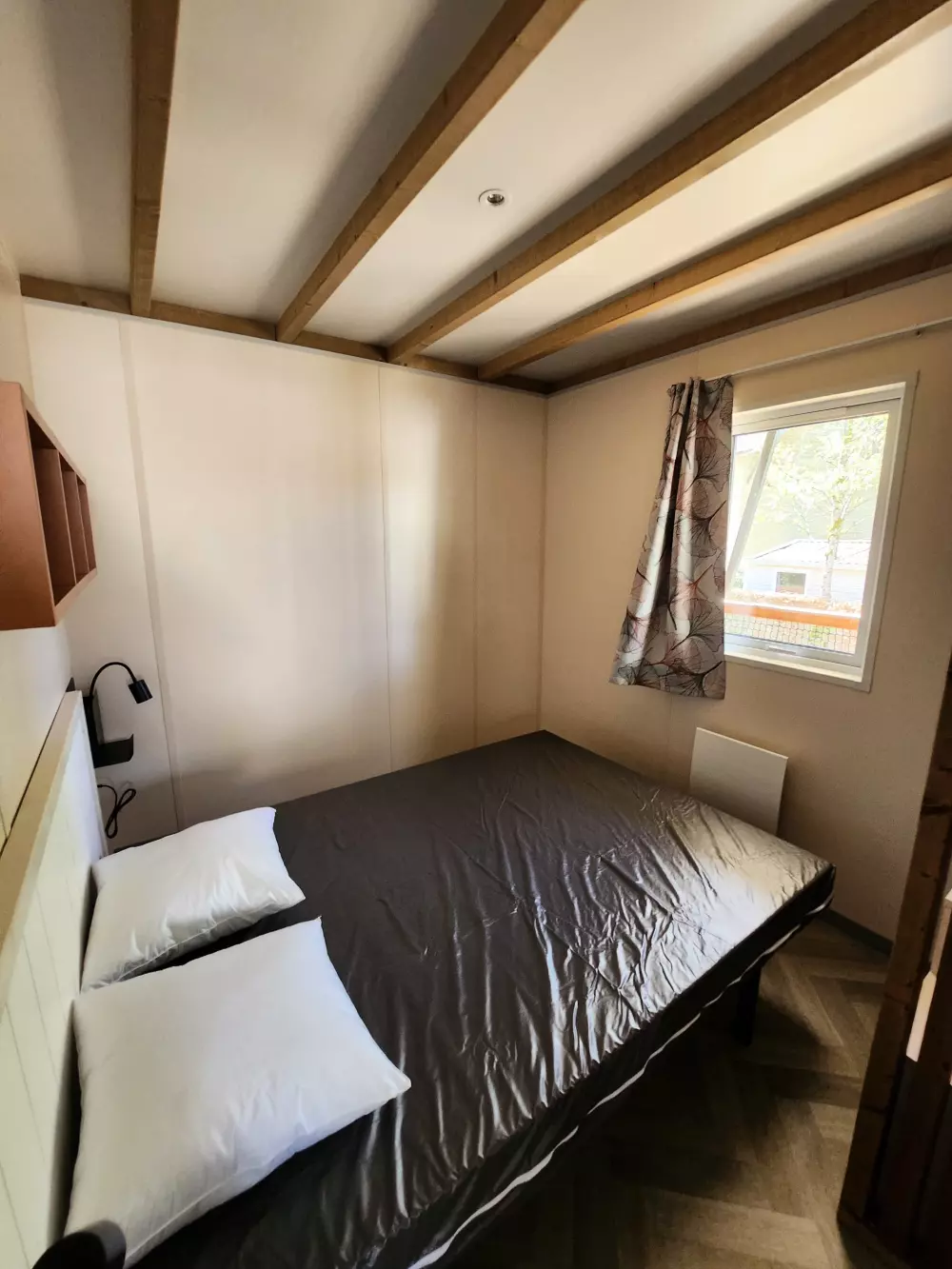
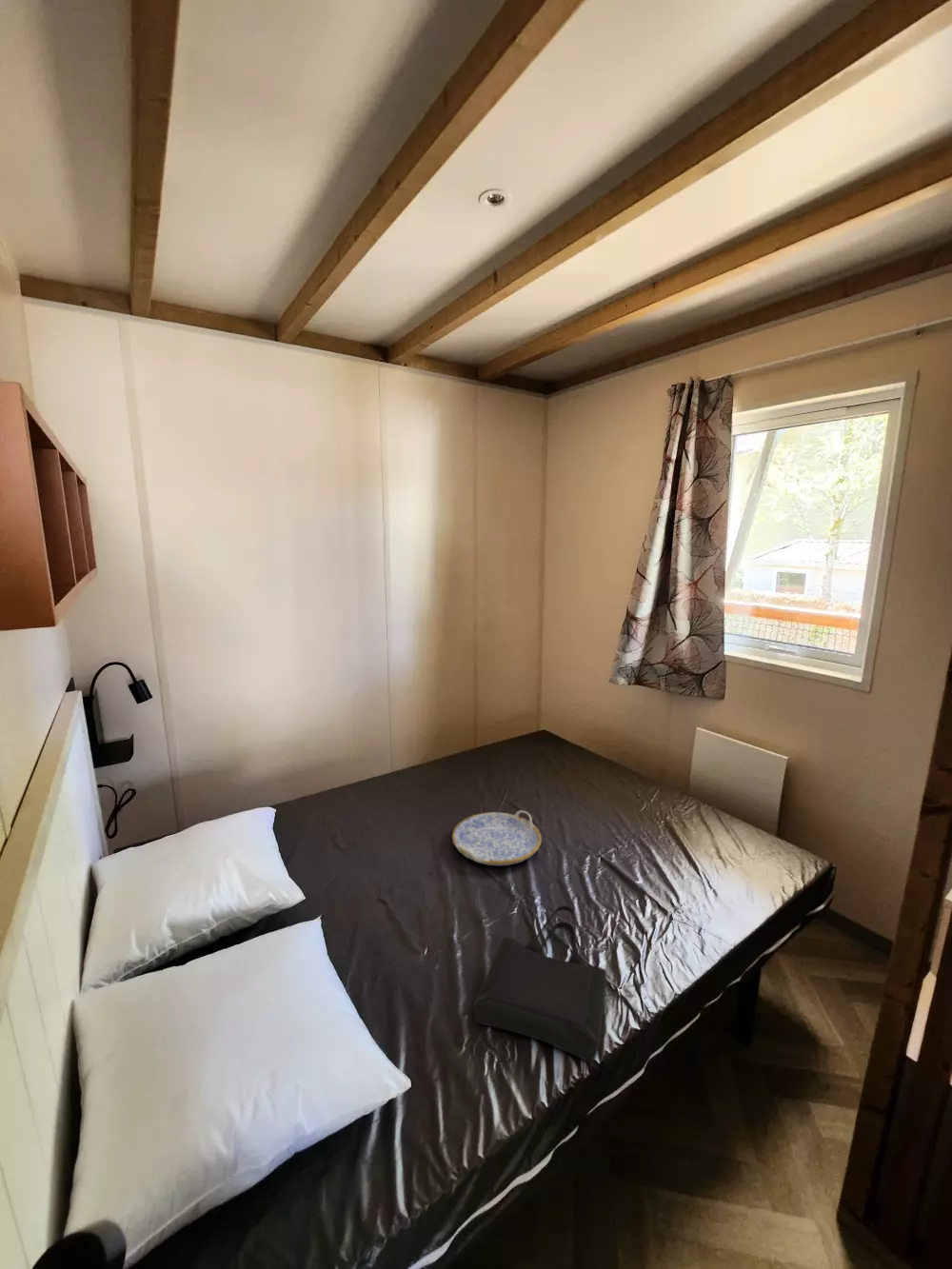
+ tote bag (550, 967)
+ serving tray (496, 837)
